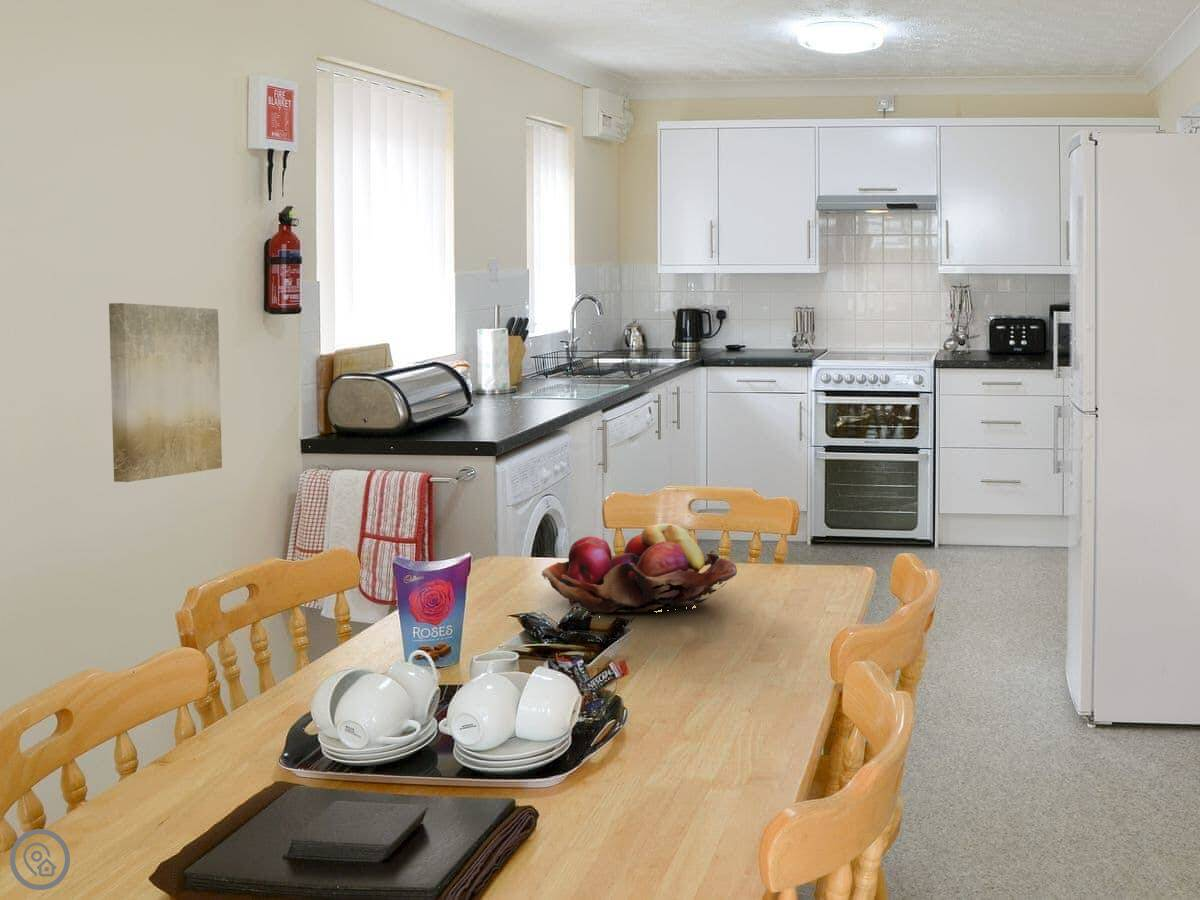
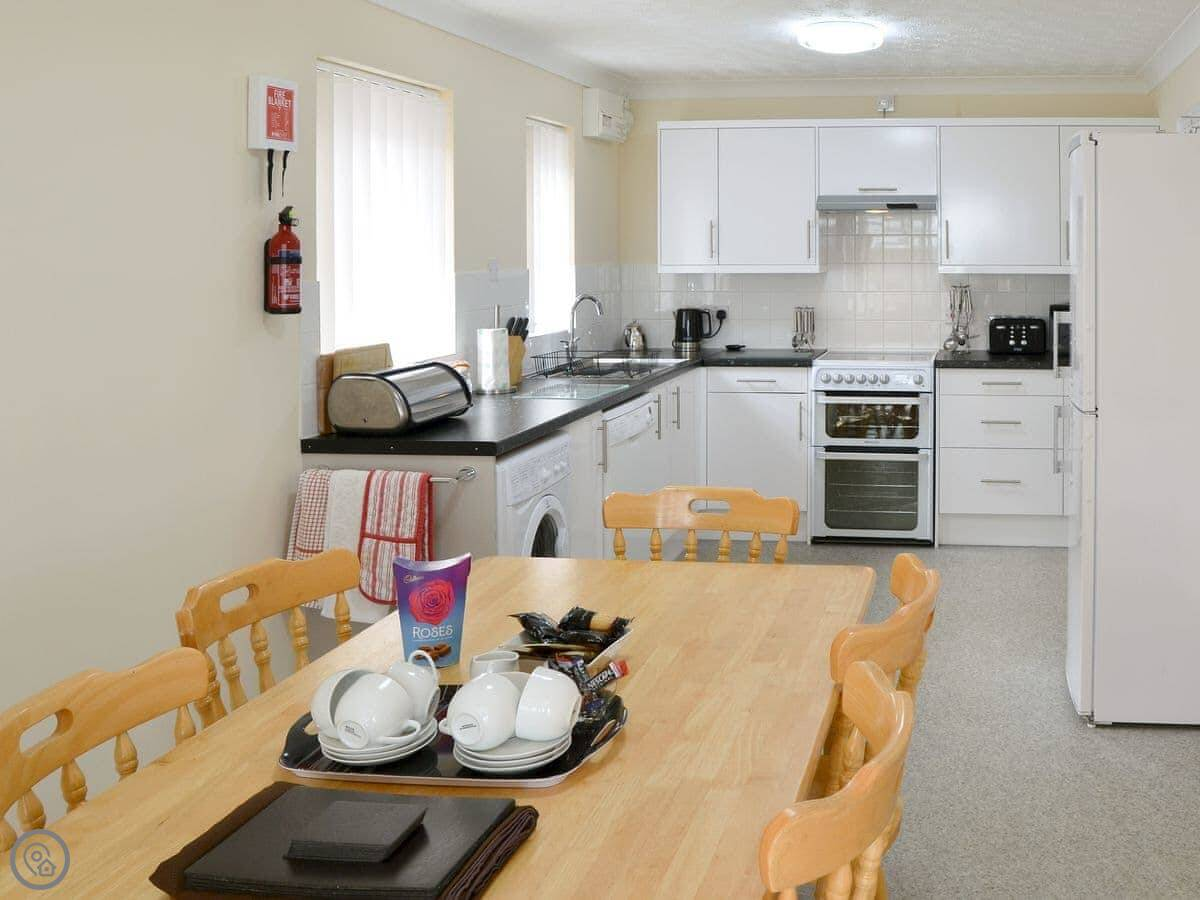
- fruit basket (644, 565)
- wall art (168, 390)
